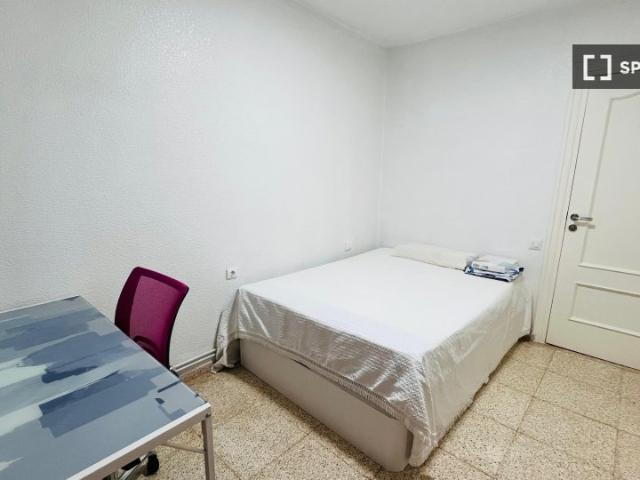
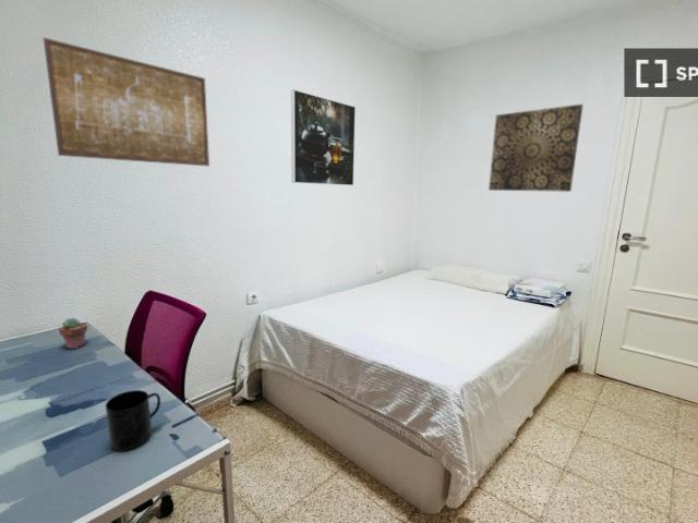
+ potted succulent (73, 331)
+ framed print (325, 142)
+ mug (135, 416)
+ wall art (140, 112)
+ wall art (531, 150)
